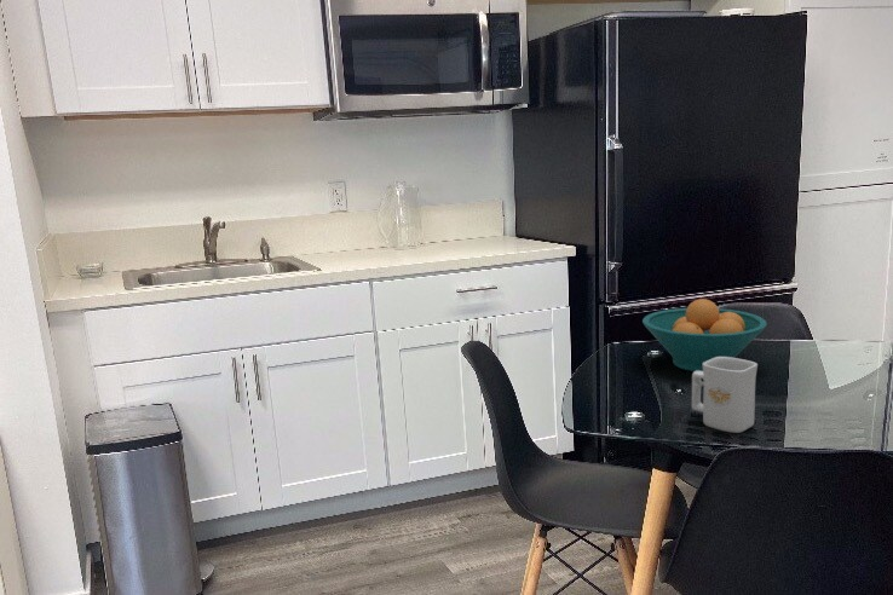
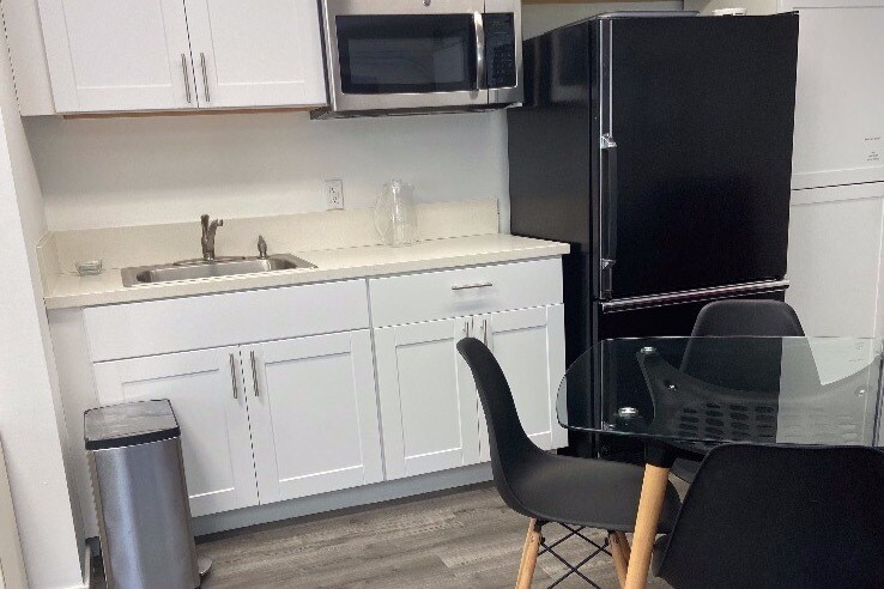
- mug (720, 392)
- fruit bowl (702, 333)
